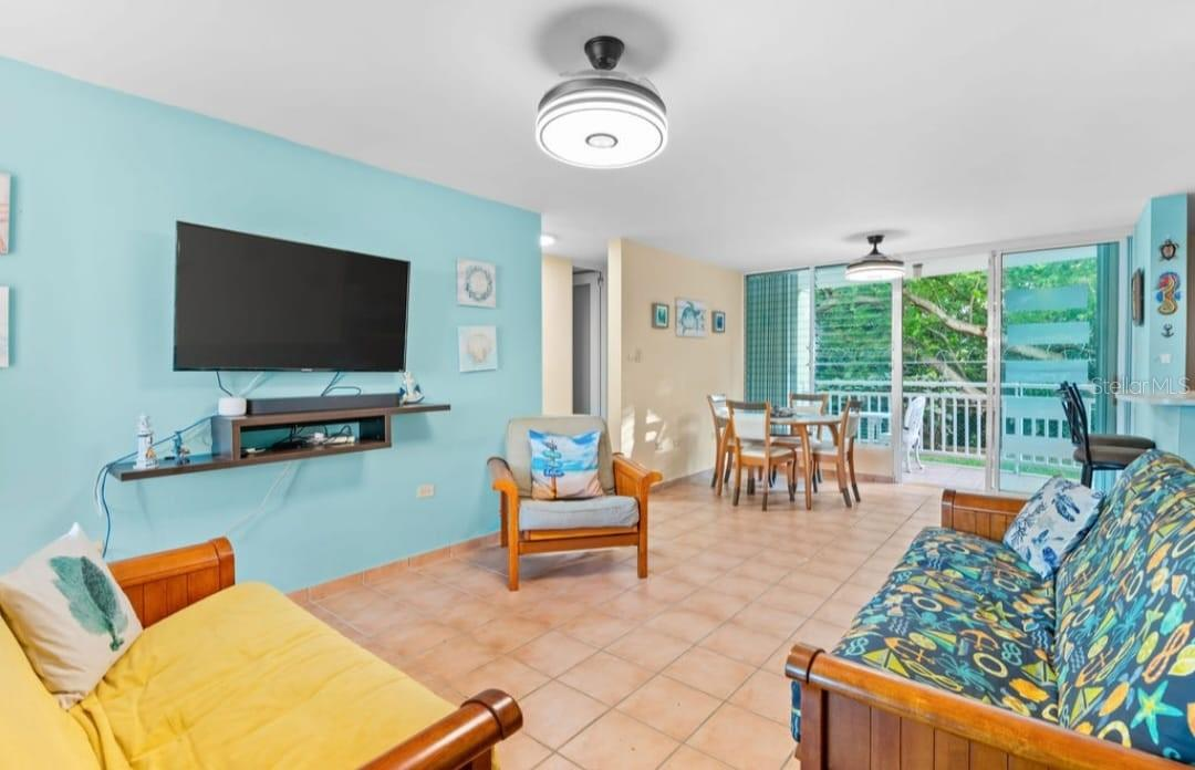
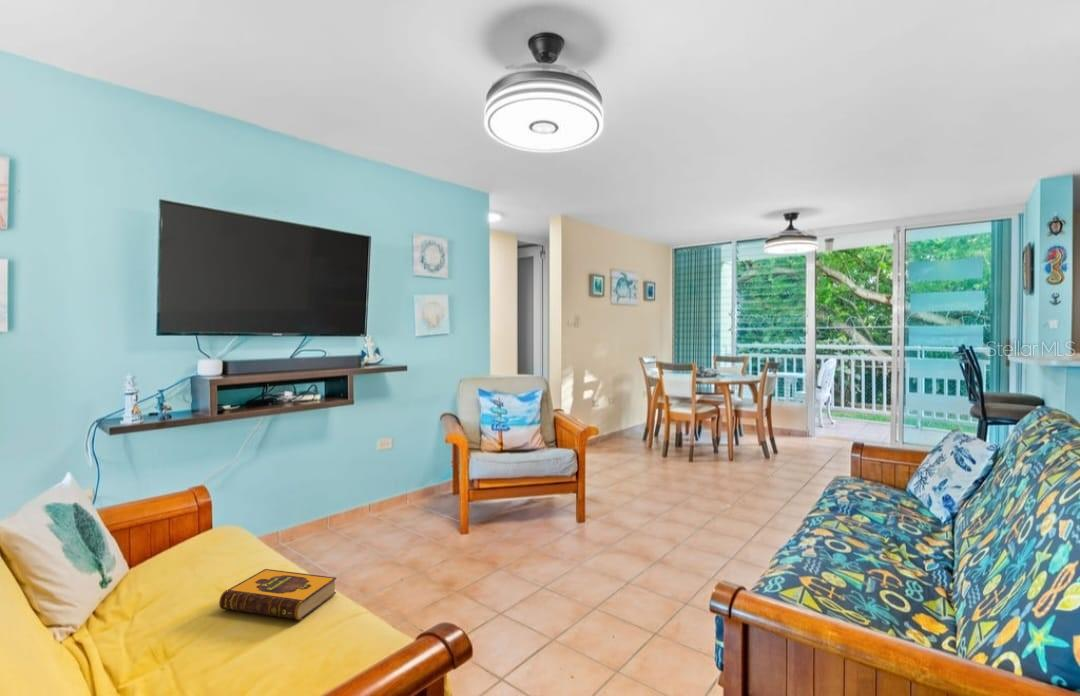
+ hardback book (279, 594)
